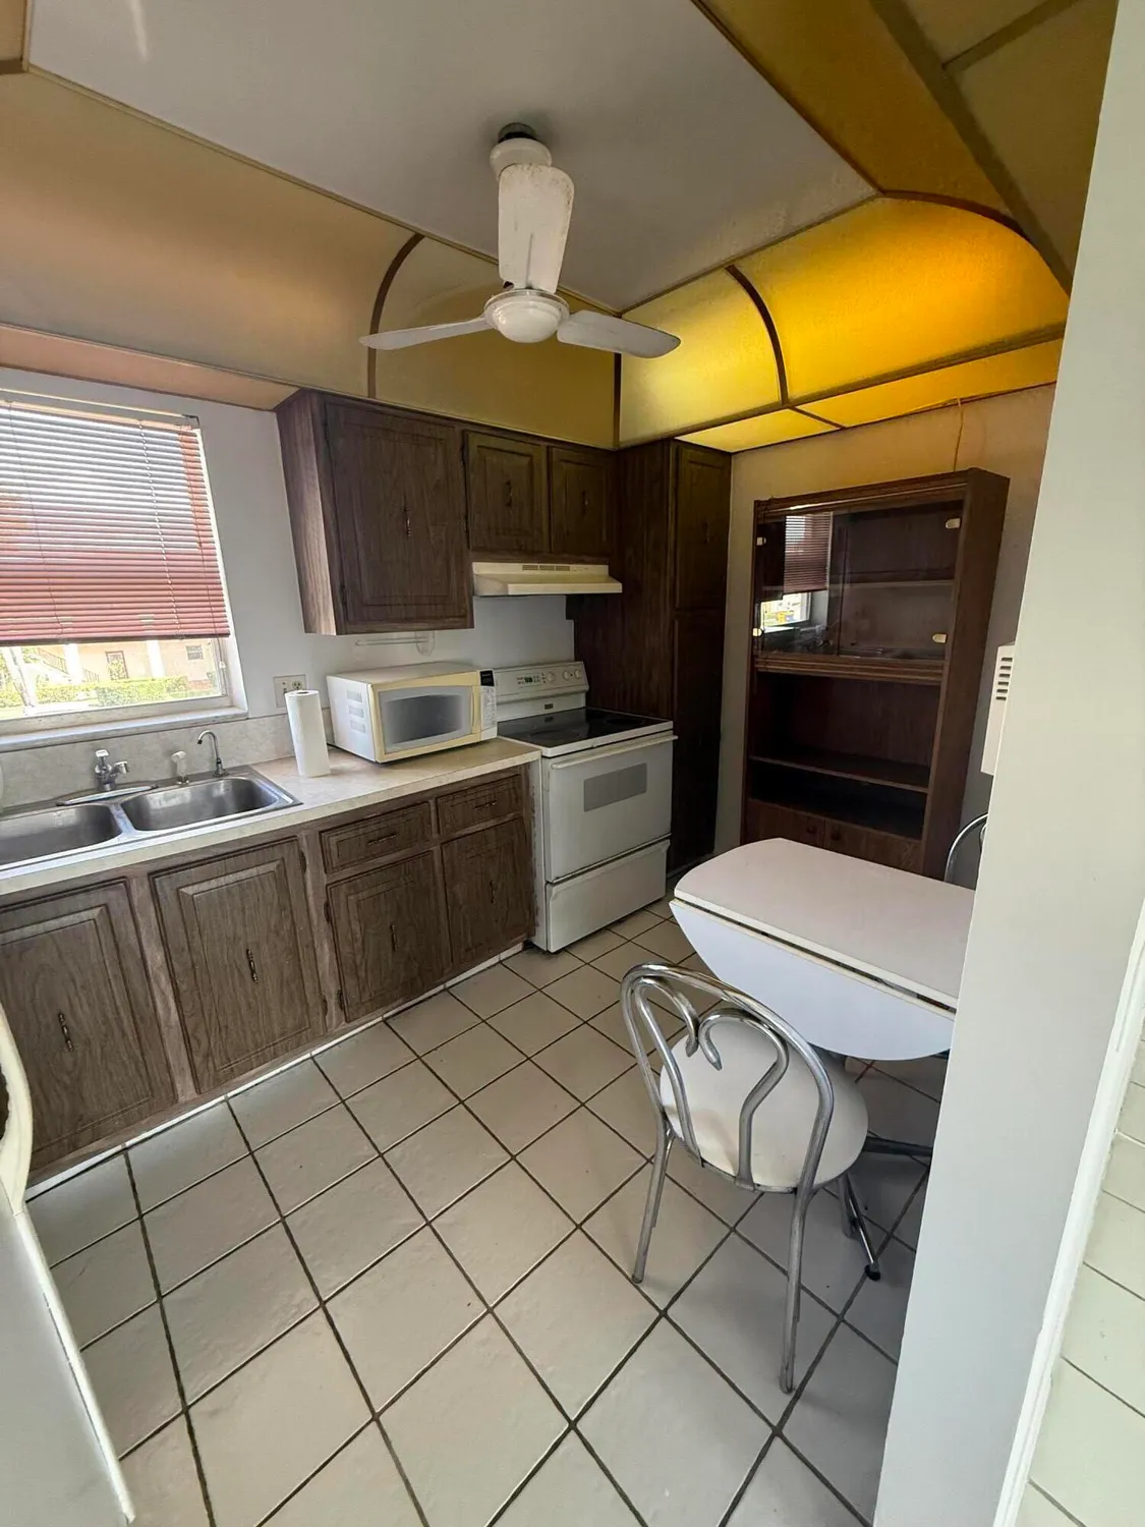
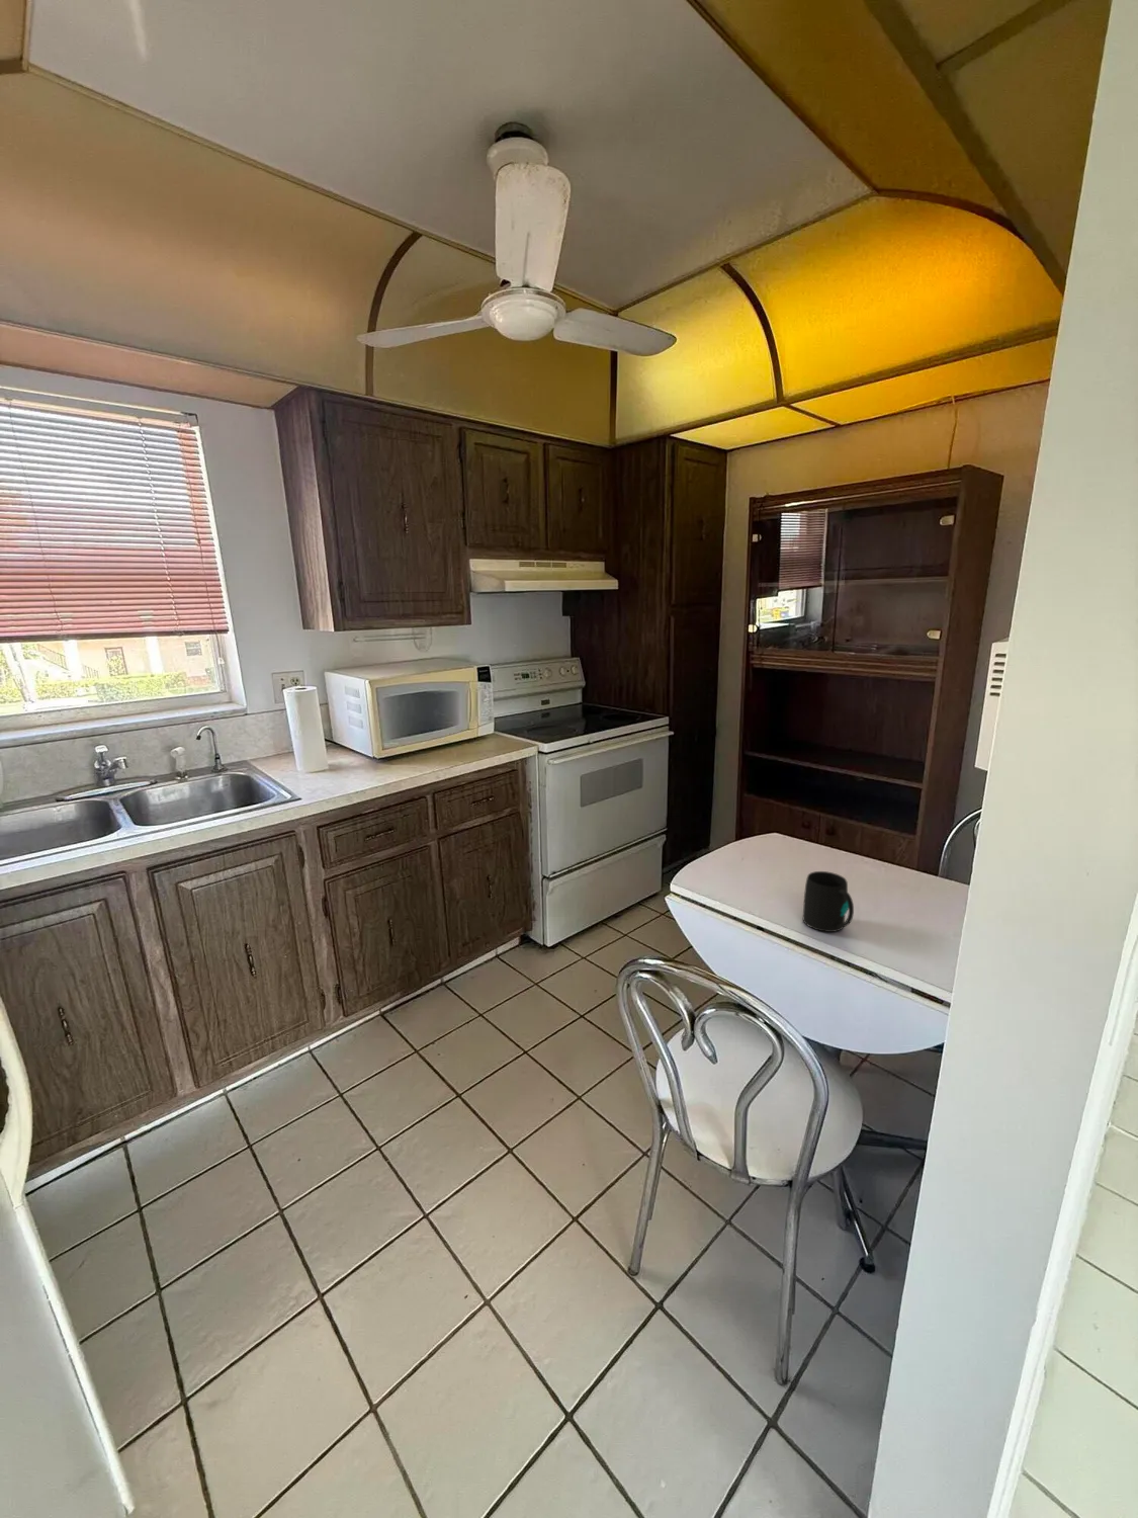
+ mug (832, 905)
